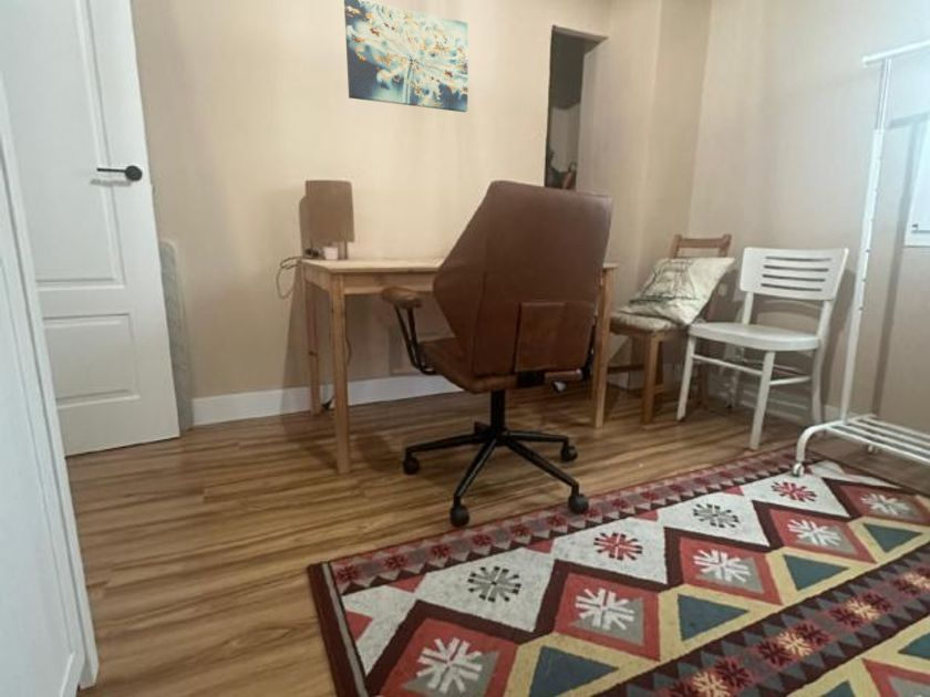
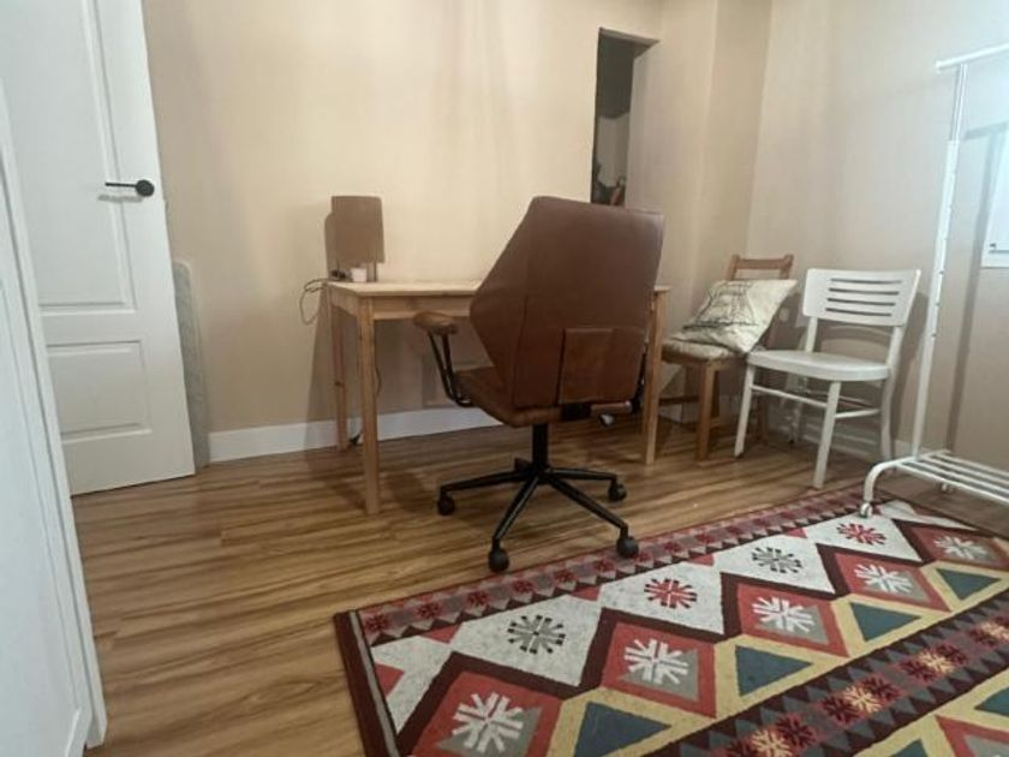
- wall art (410, 59)
